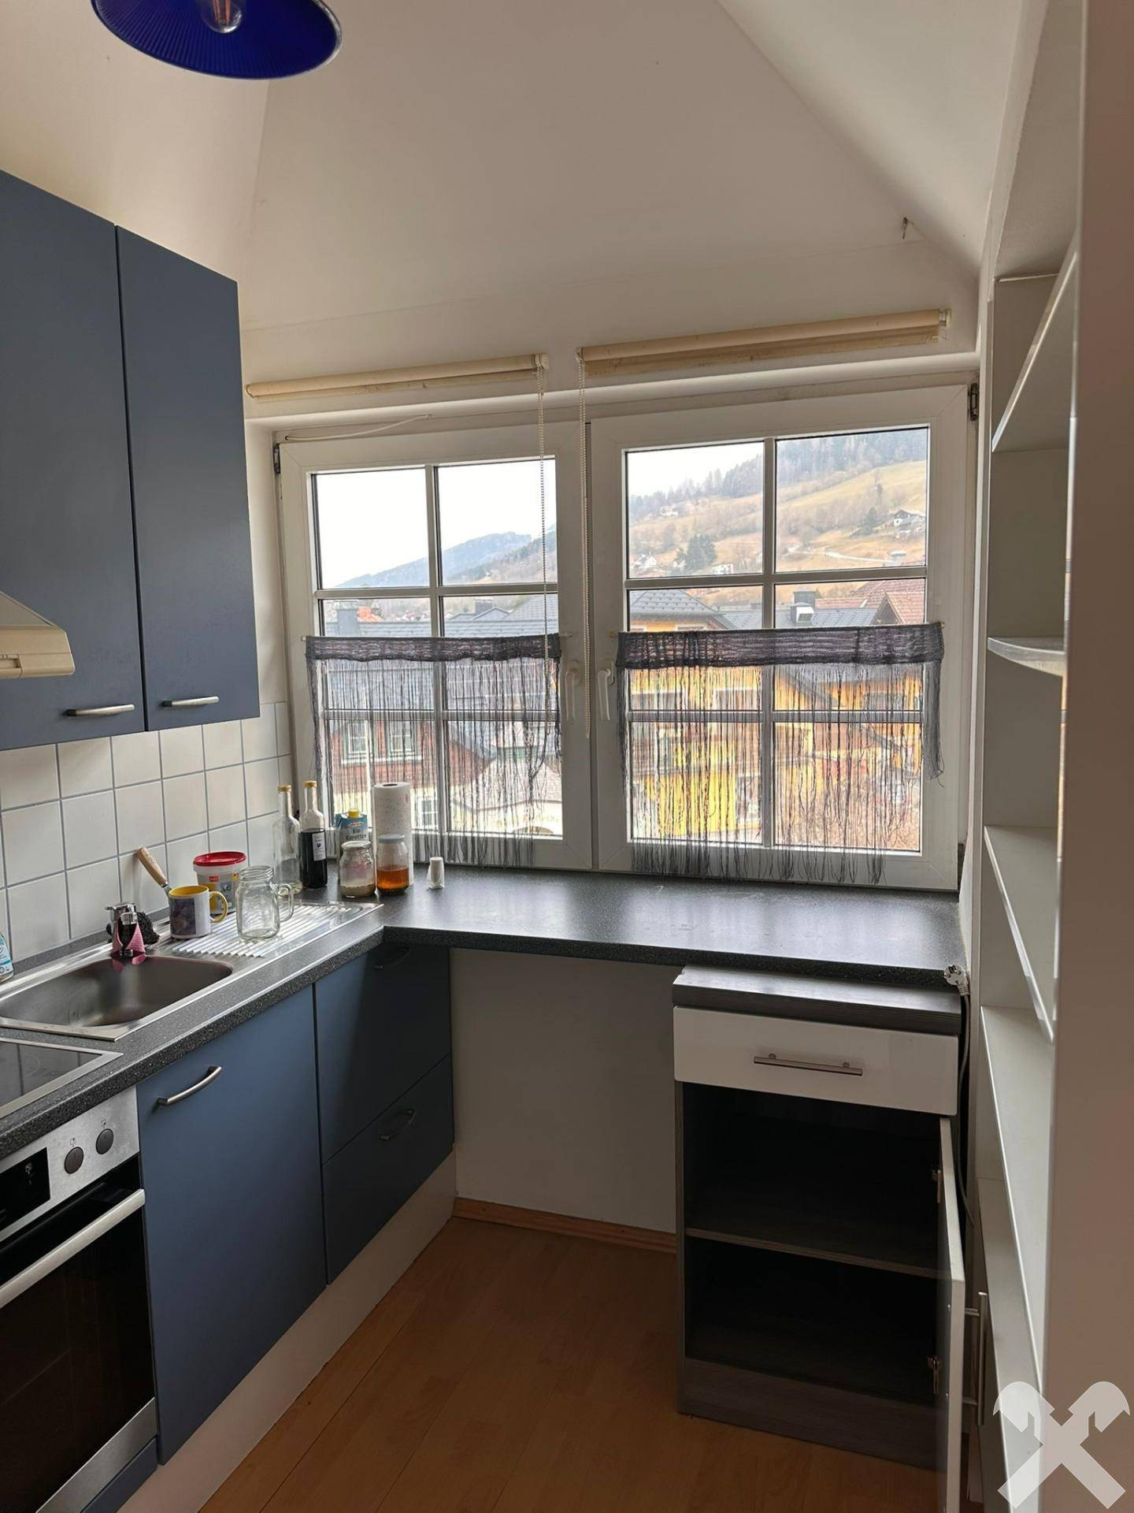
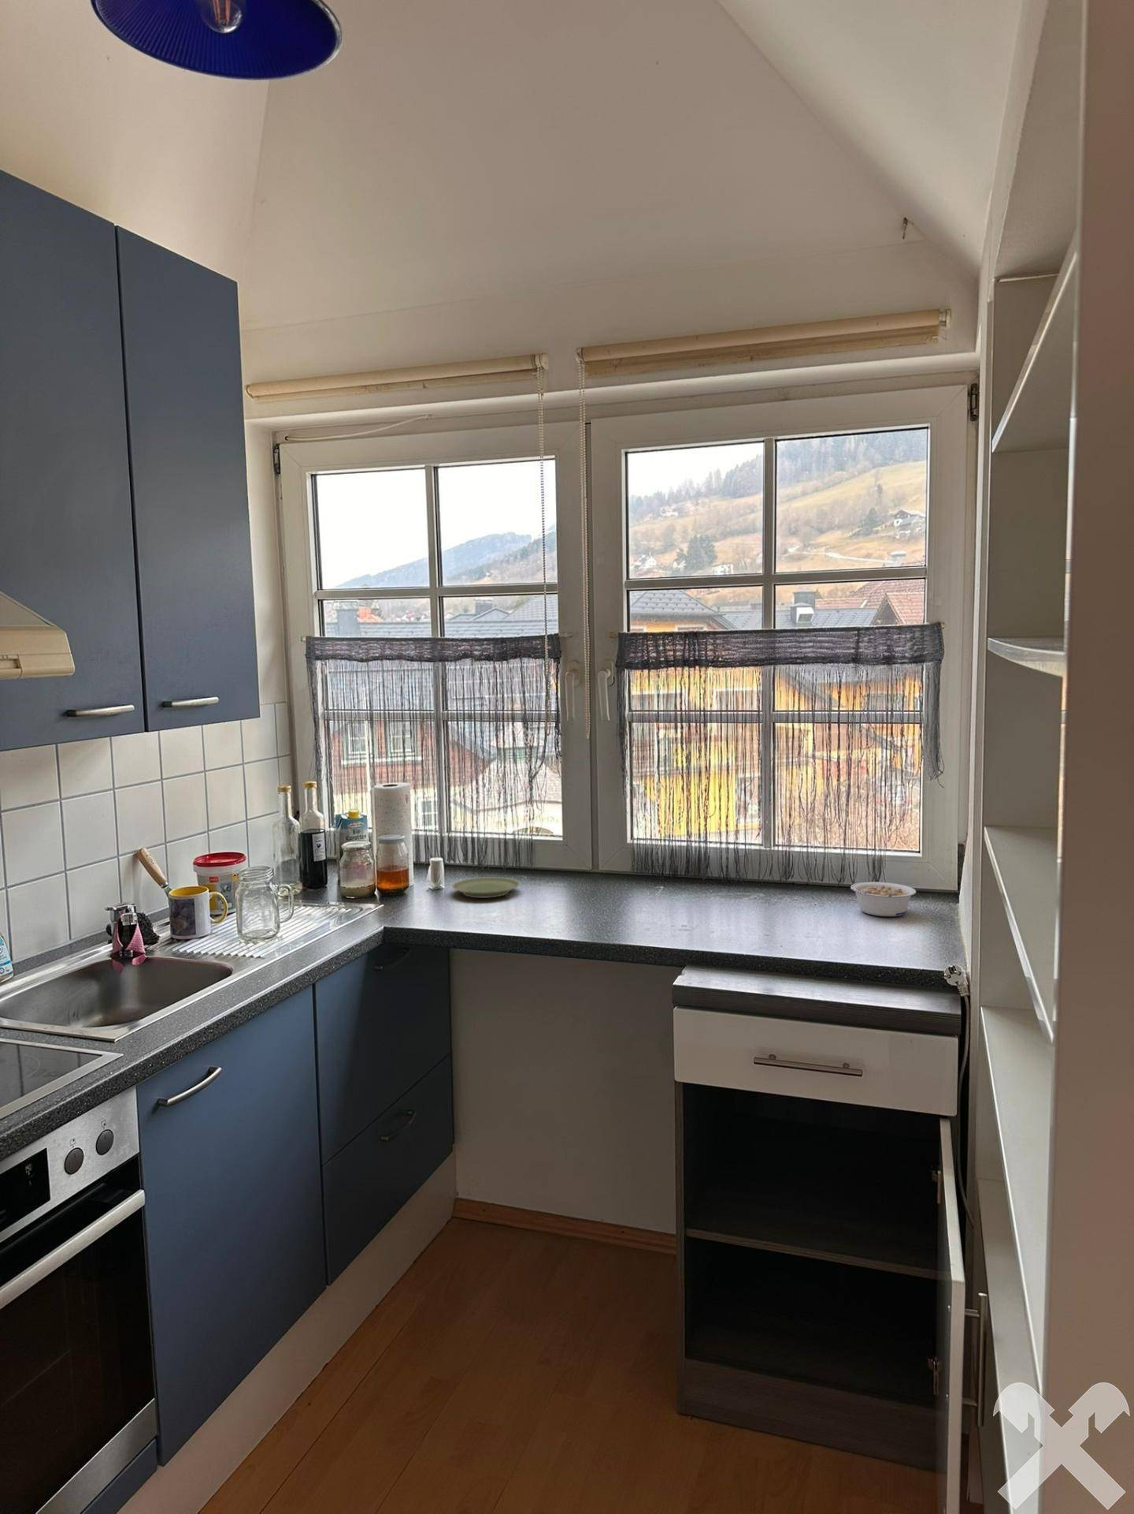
+ legume (884, 898)
+ plate (486, 888)
